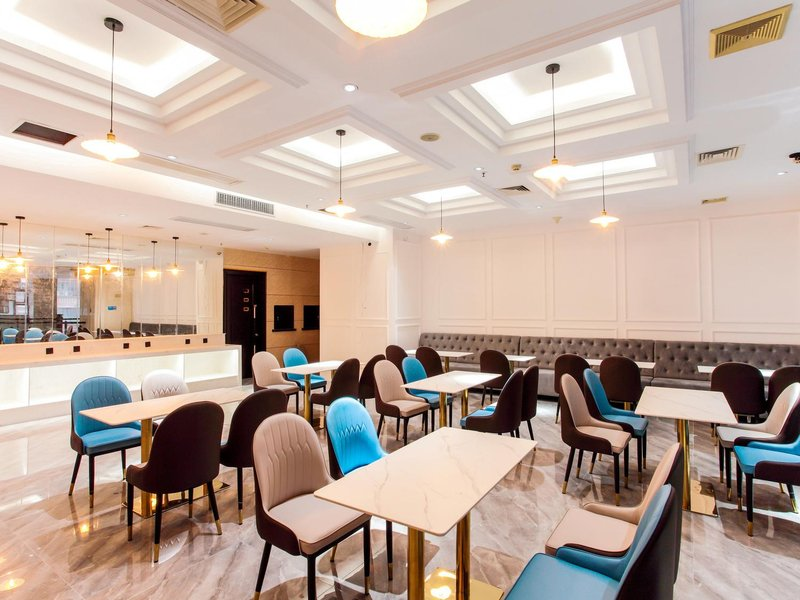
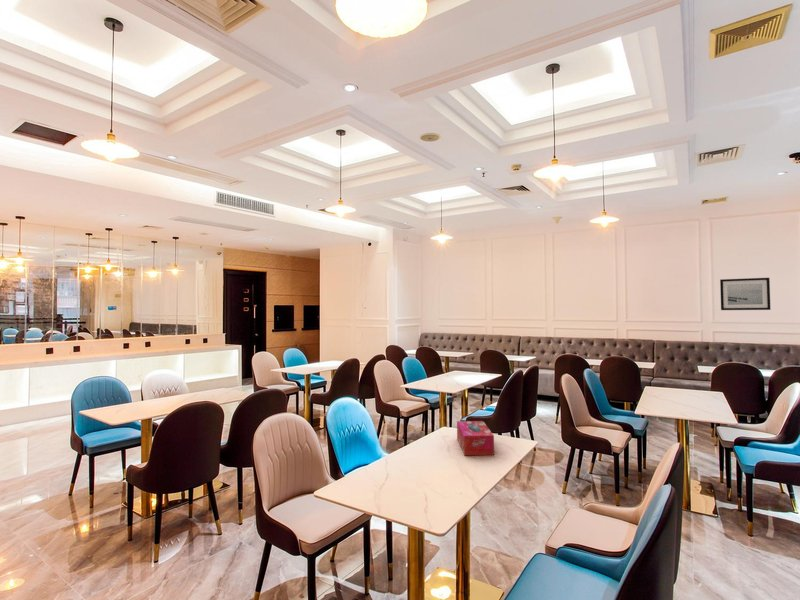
+ wall art (744, 294)
+ tissue box (474, 437)
